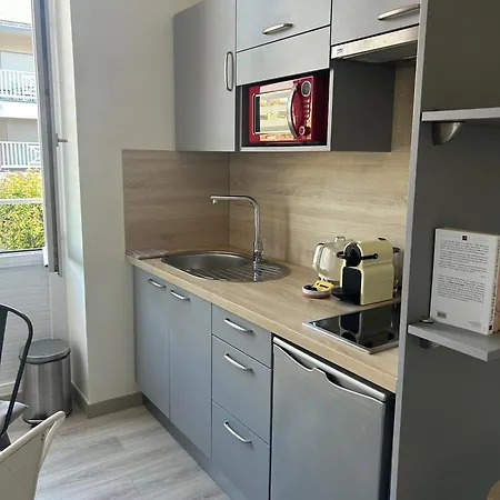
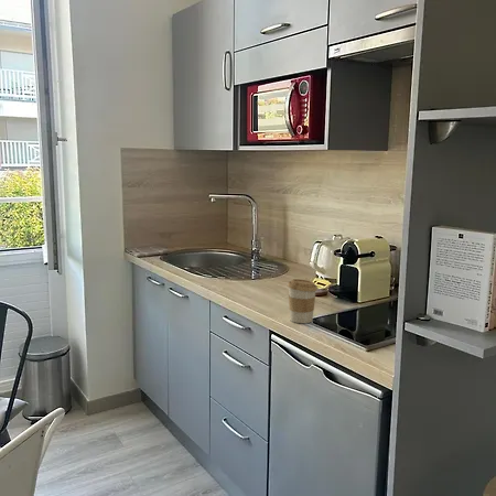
+ coffee cup (302, 300)
